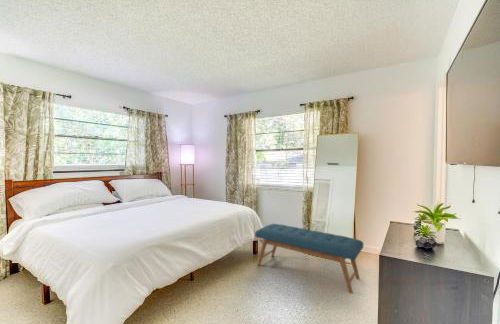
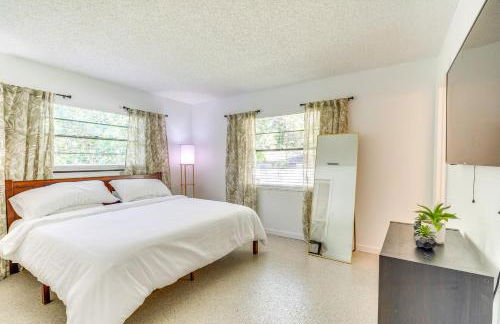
- bench (305, 252)
